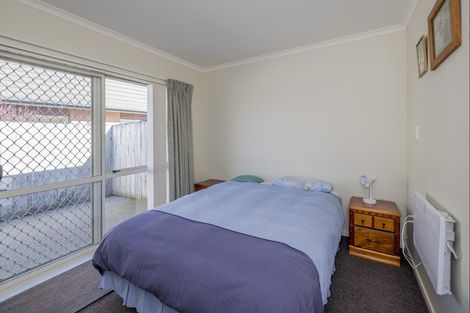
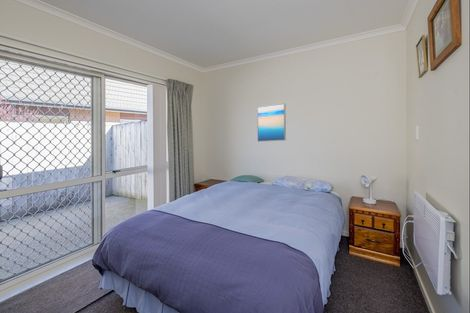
+ wall art (271, 123)
